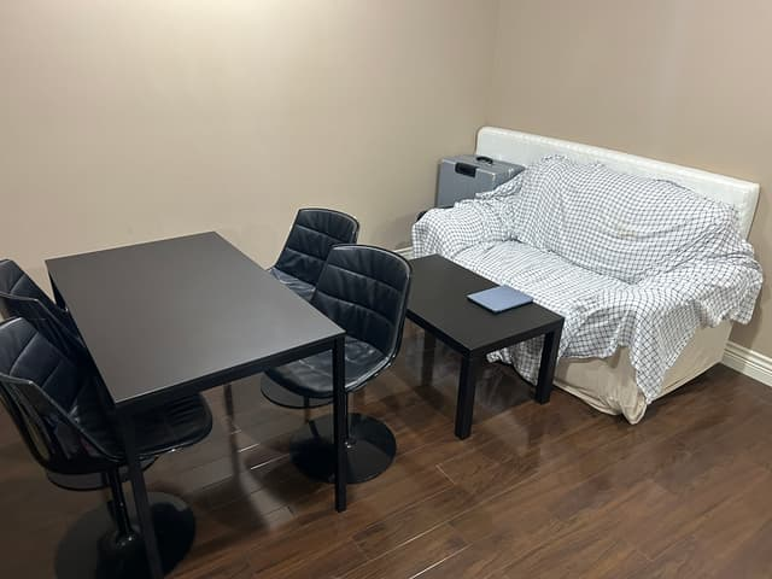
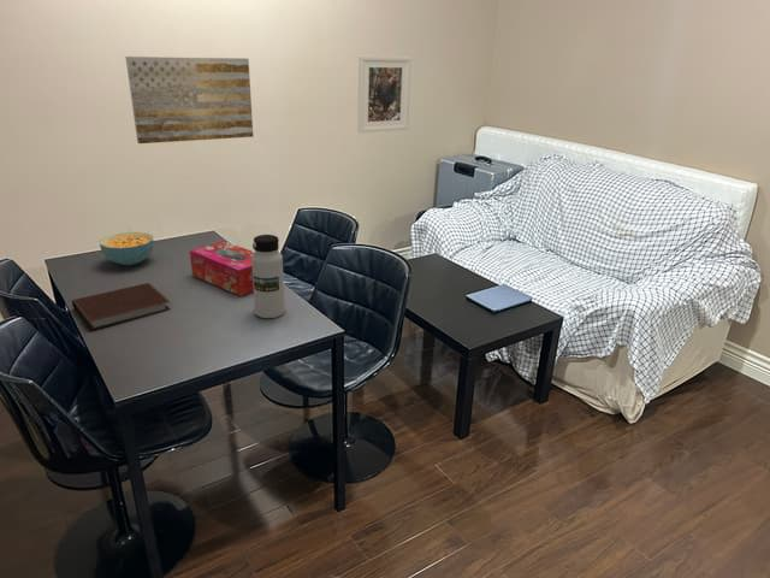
+ notebook (120, 303)
+ water bottle (267, 276)
+ cereal bowl (128, 250)
+ tissue box (231, 266)
+ wall art (194, 99)
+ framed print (384, 94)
